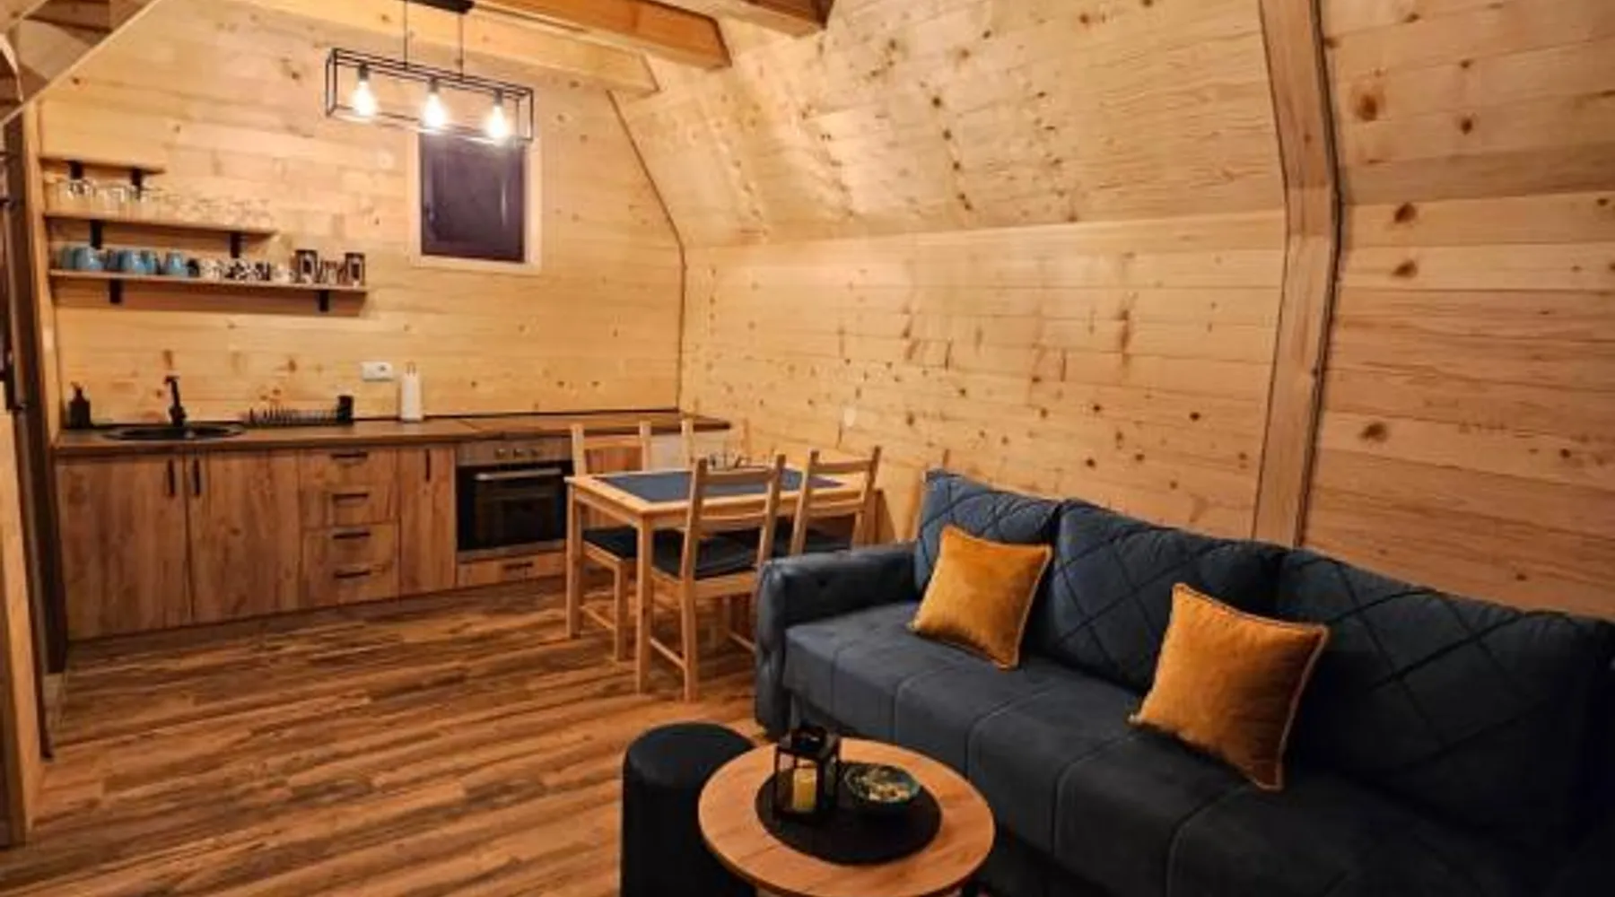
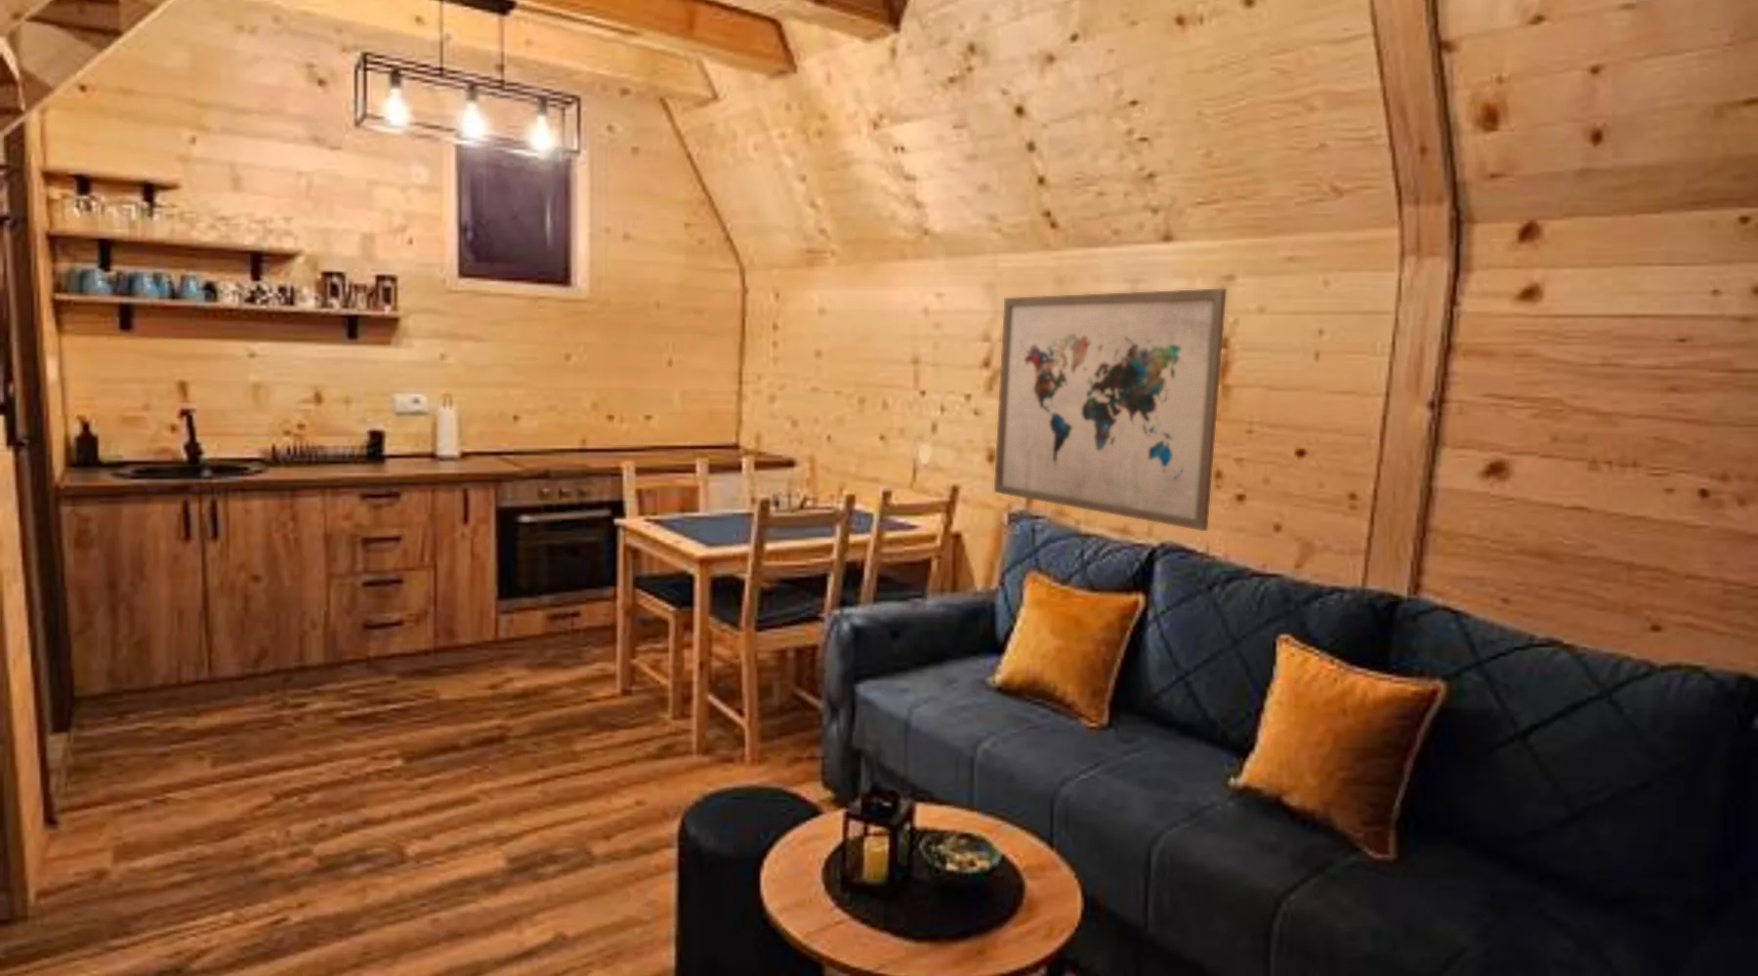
+ wall art (1095, 403)
